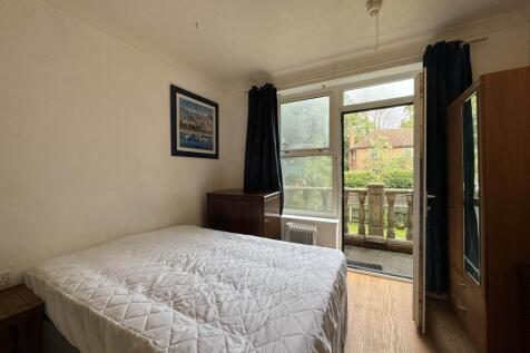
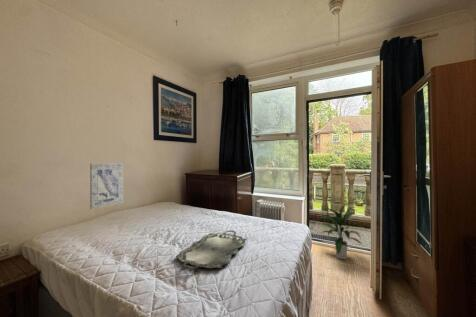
+ wall art (107, 184)
+ serving tray (214, 247)
+ indoor plant (340, 230)
